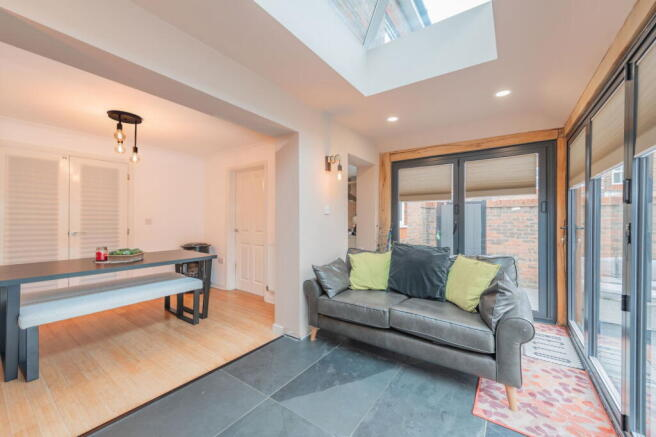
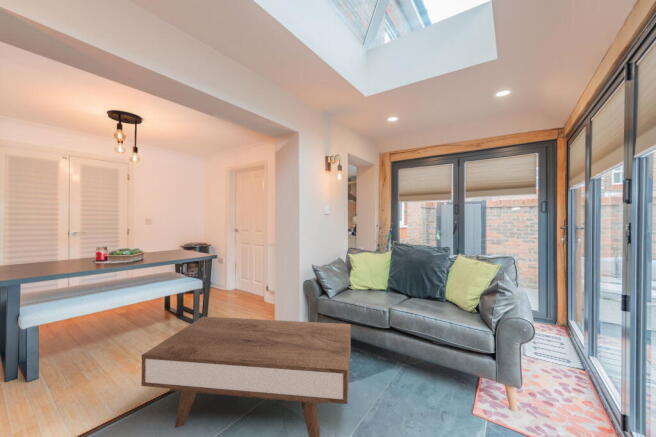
+ coffee table (260, 369)
